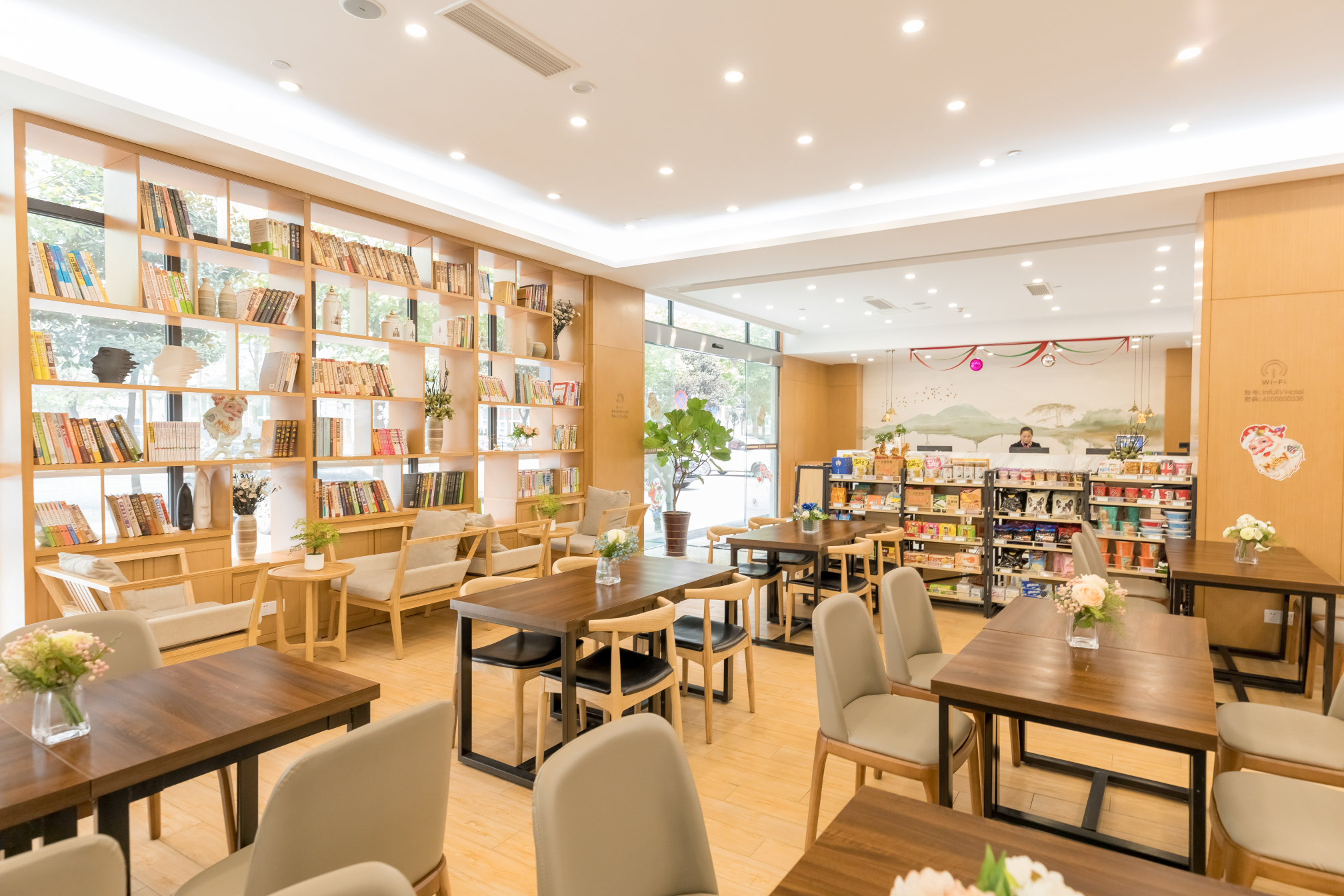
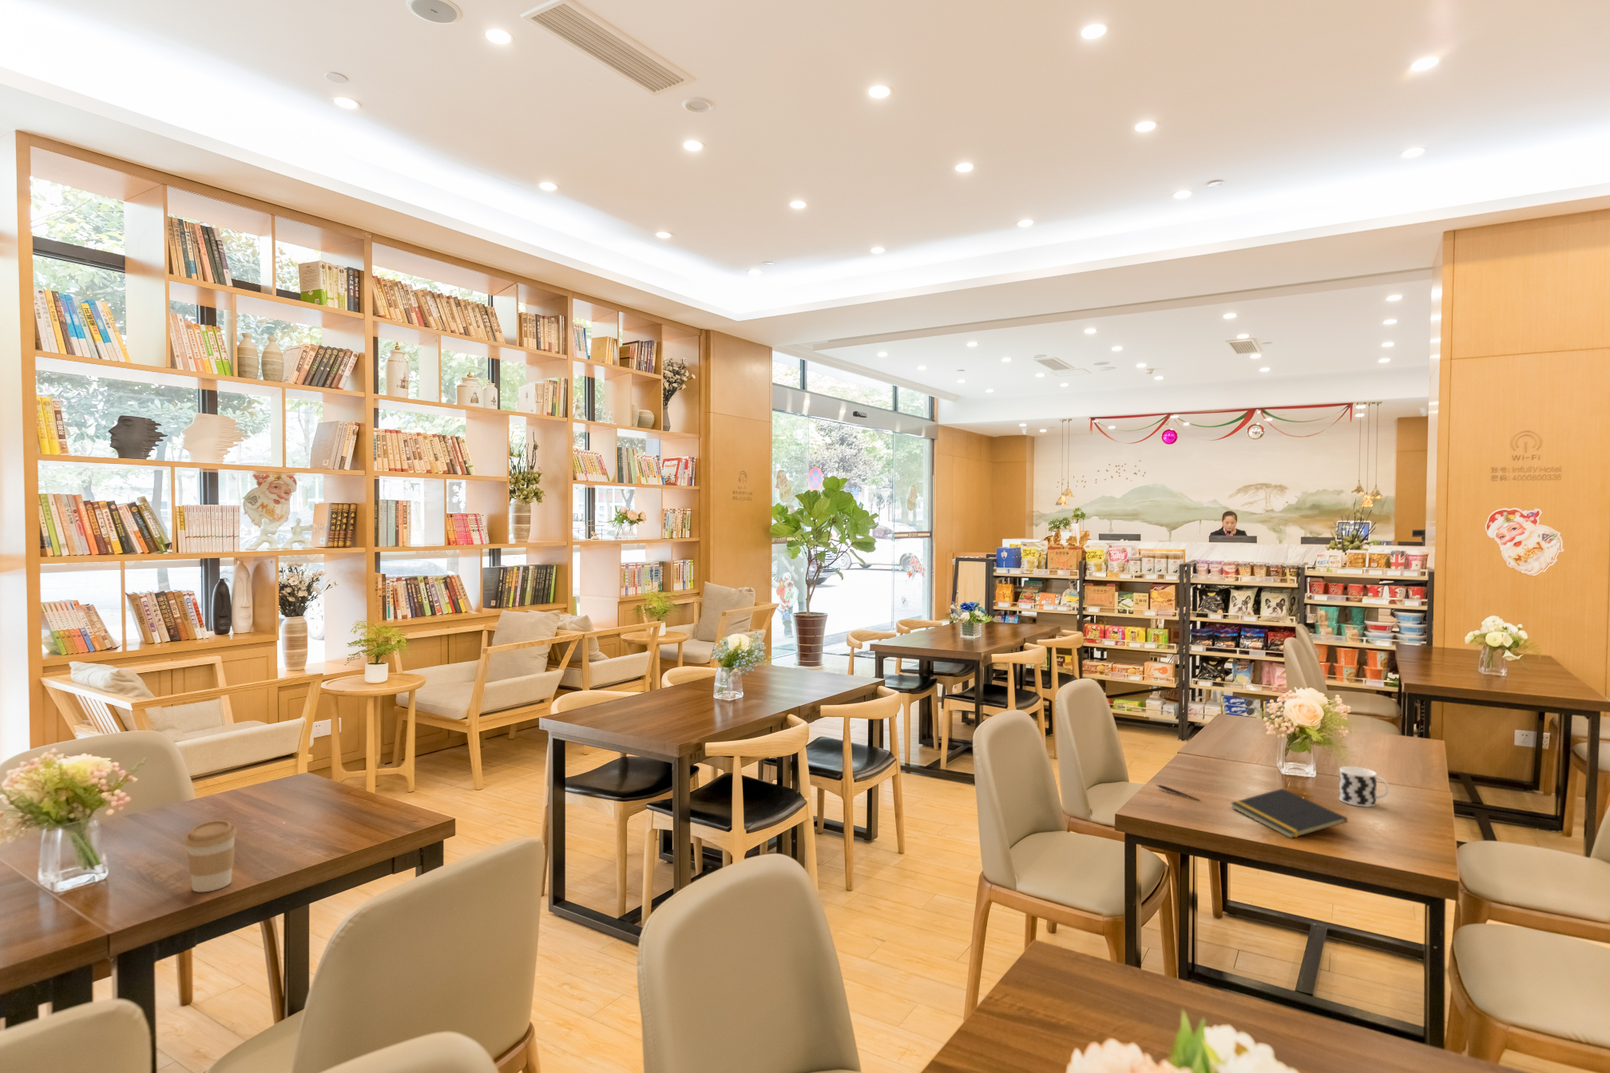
+ pen (1178, 792)
+ cup (1363, 787)
+ notepad (1285, 812)
+ coffee cup (211, 855)
